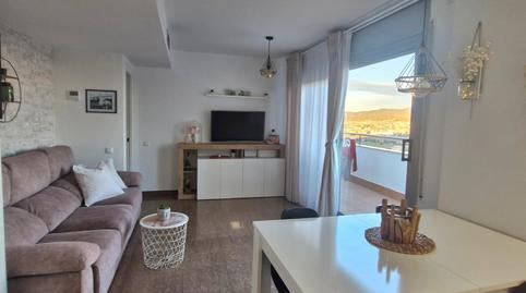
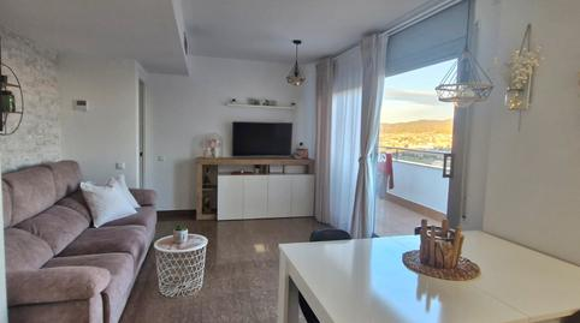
- picture frame (100, 101)
